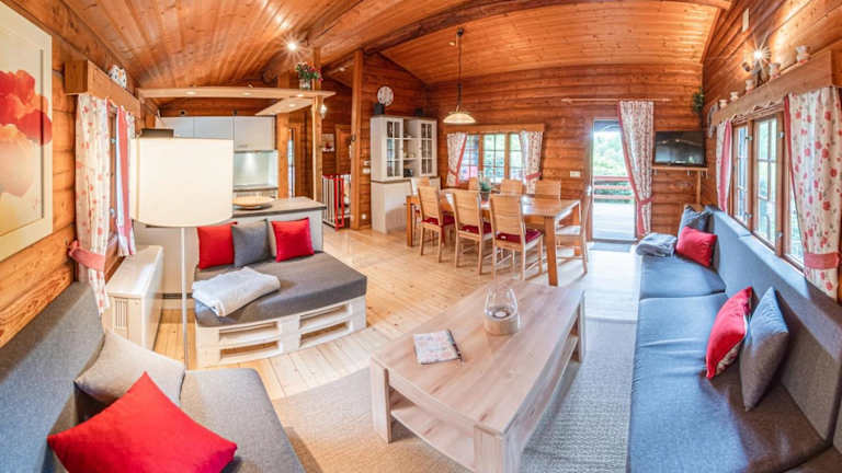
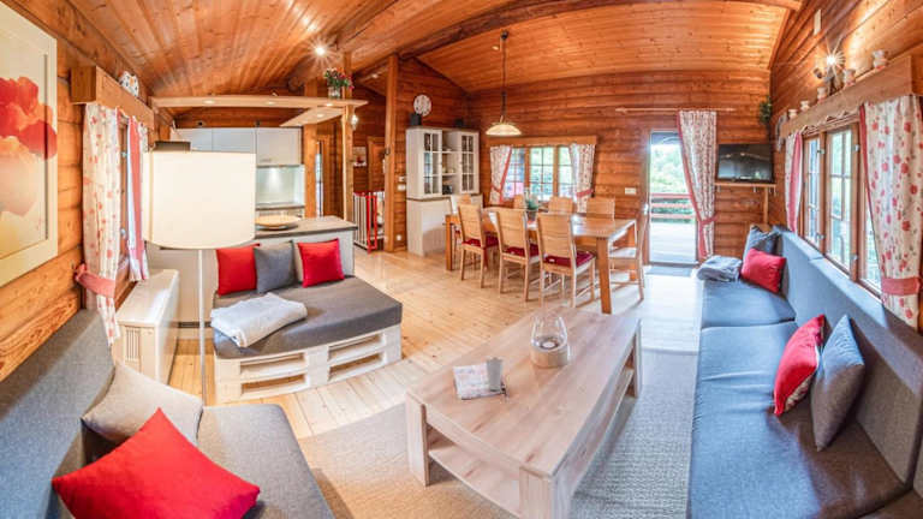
+ cup (494, 371)
